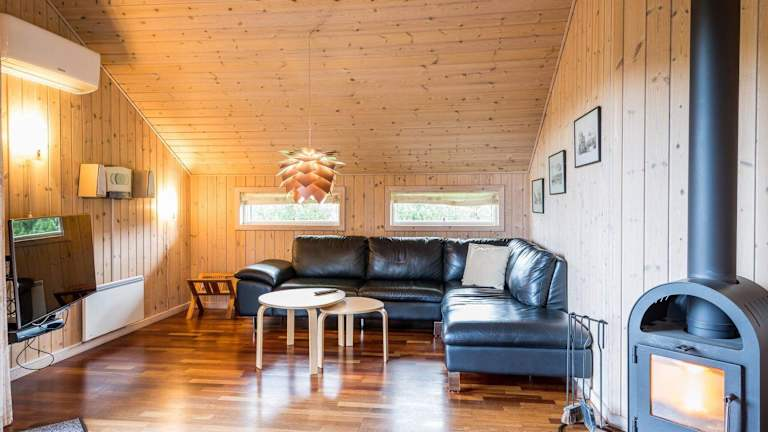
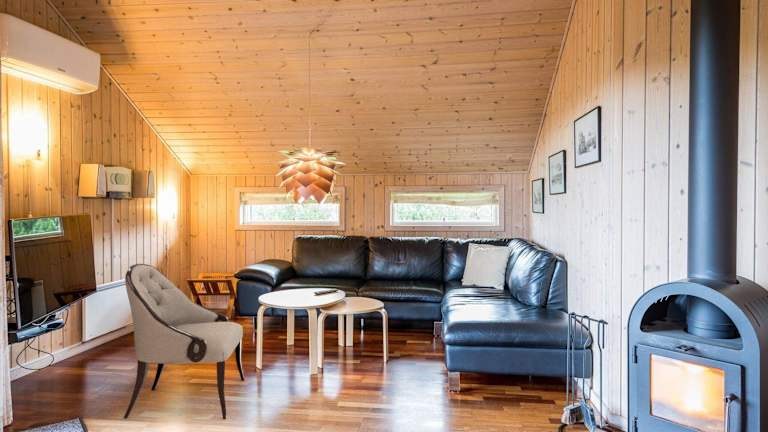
+ armchair (185, 332)
